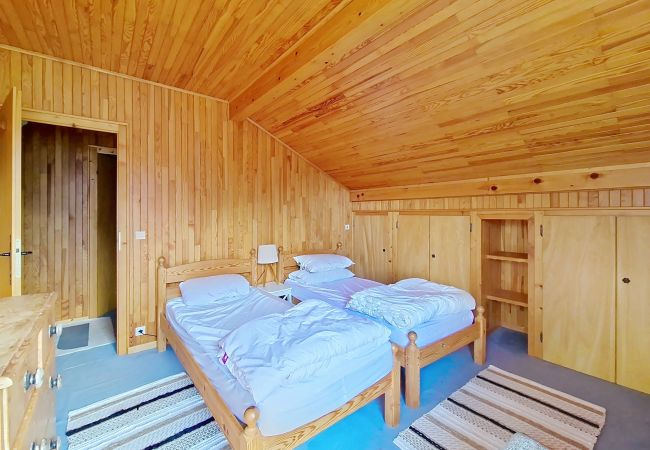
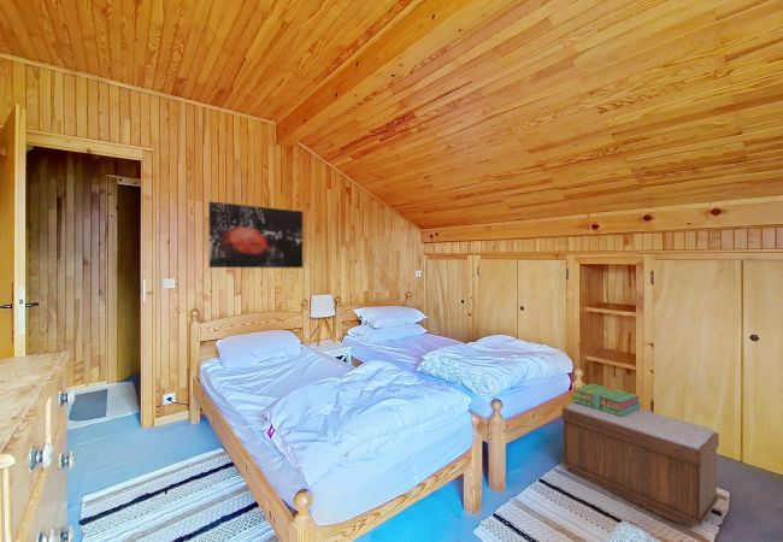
+ bench (634, 452)
+ wall art (259, 237)
+ stack of books (605, 397)
